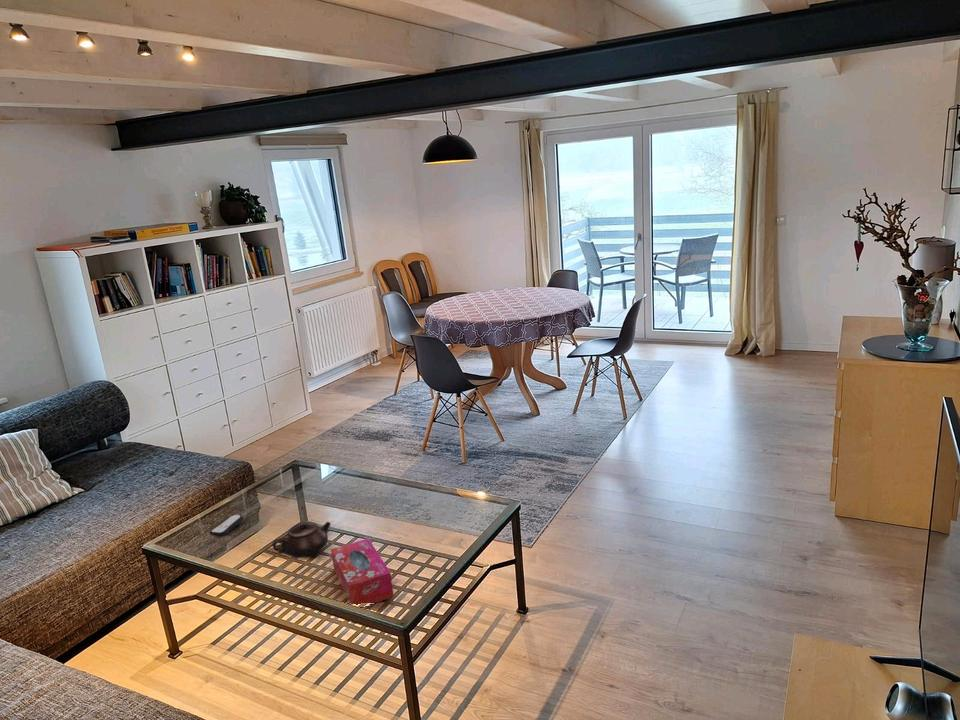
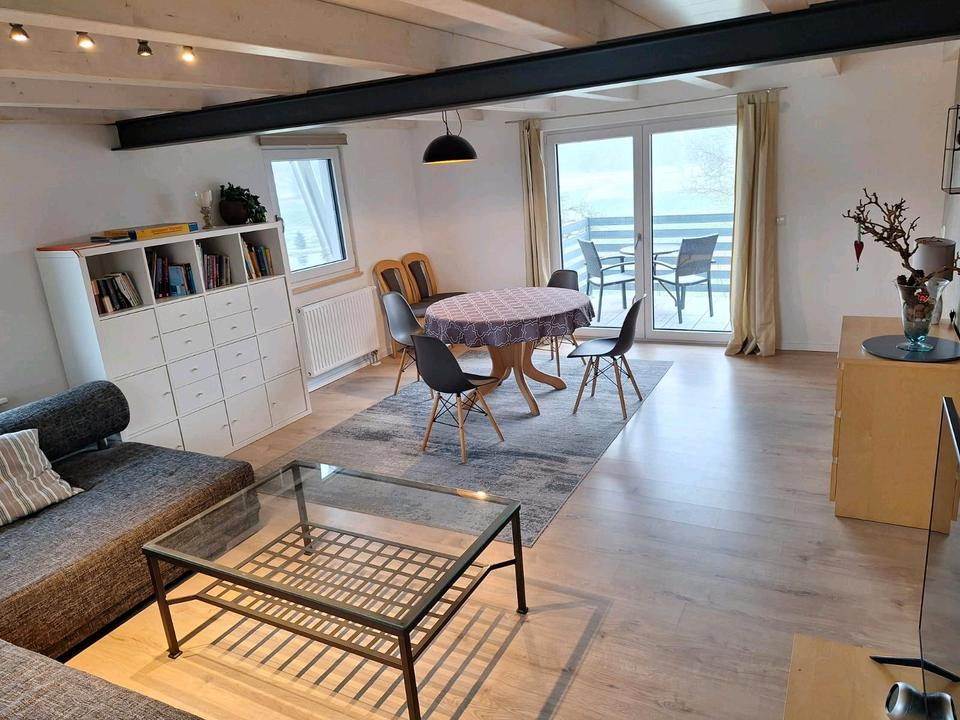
- teapot (303, 536)
- tissue box (361, 572)
- remote control (227, 525)
